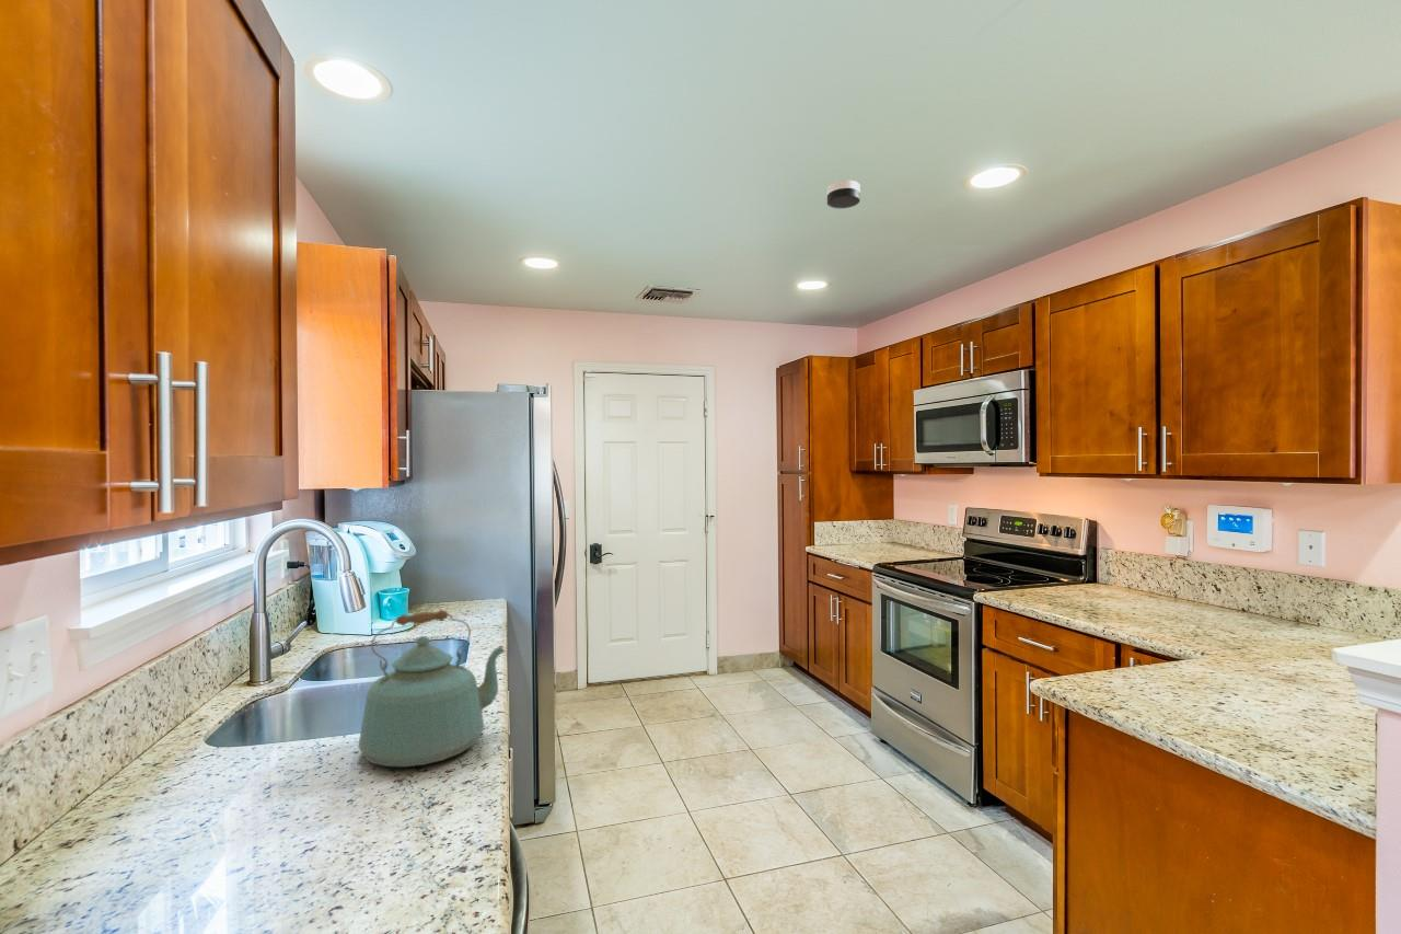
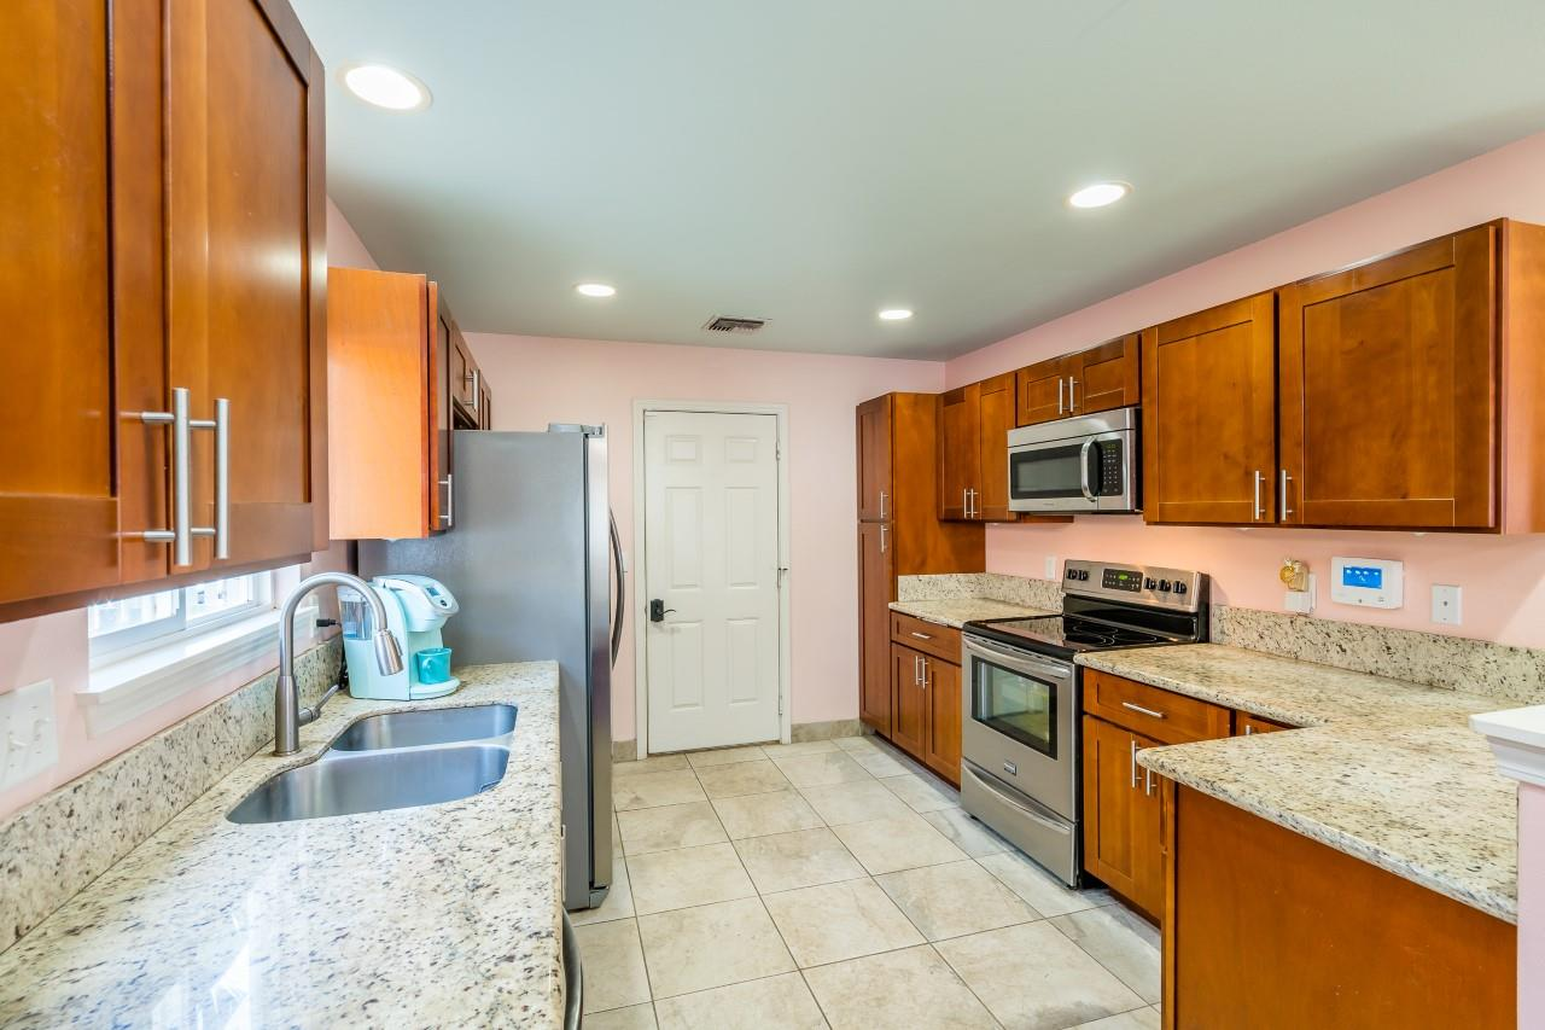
- smoke detector (843, 194)
- kettle (436, 677)
